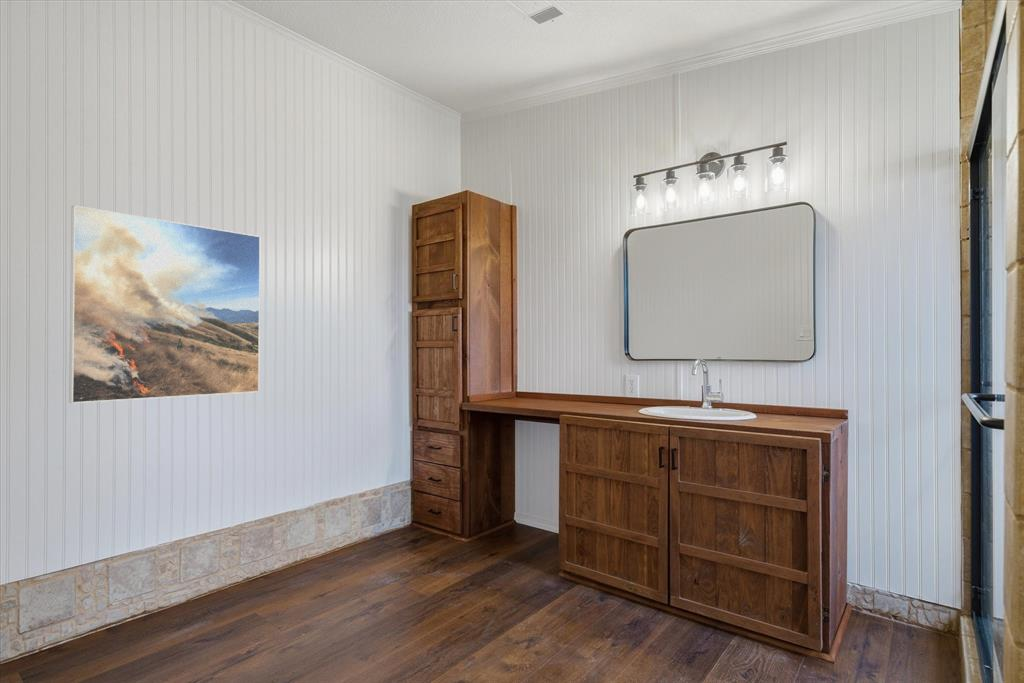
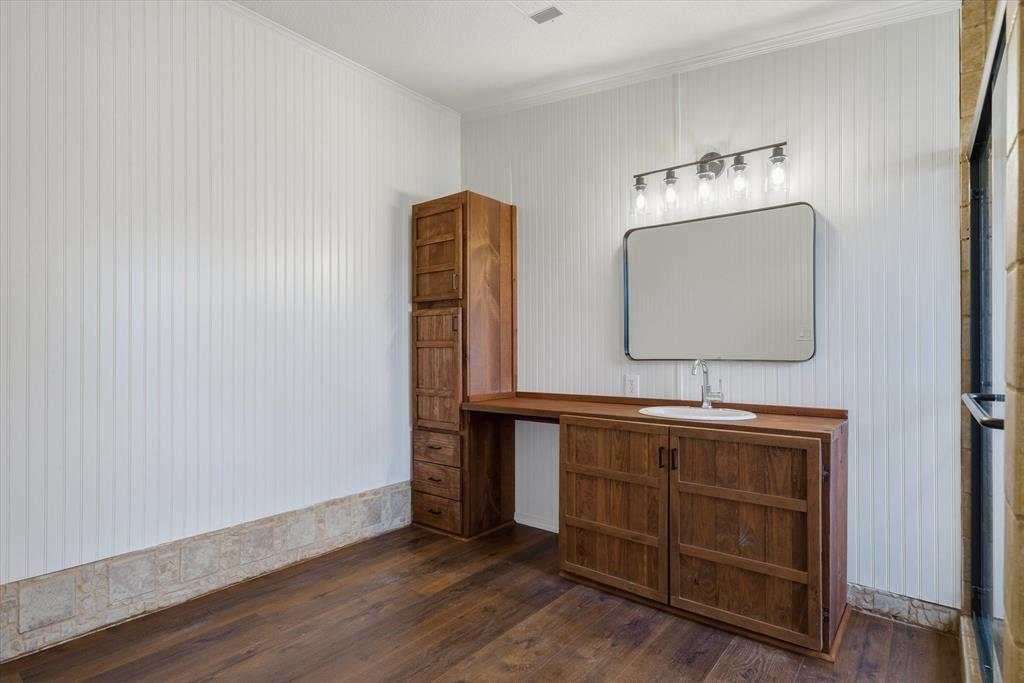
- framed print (175, 309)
